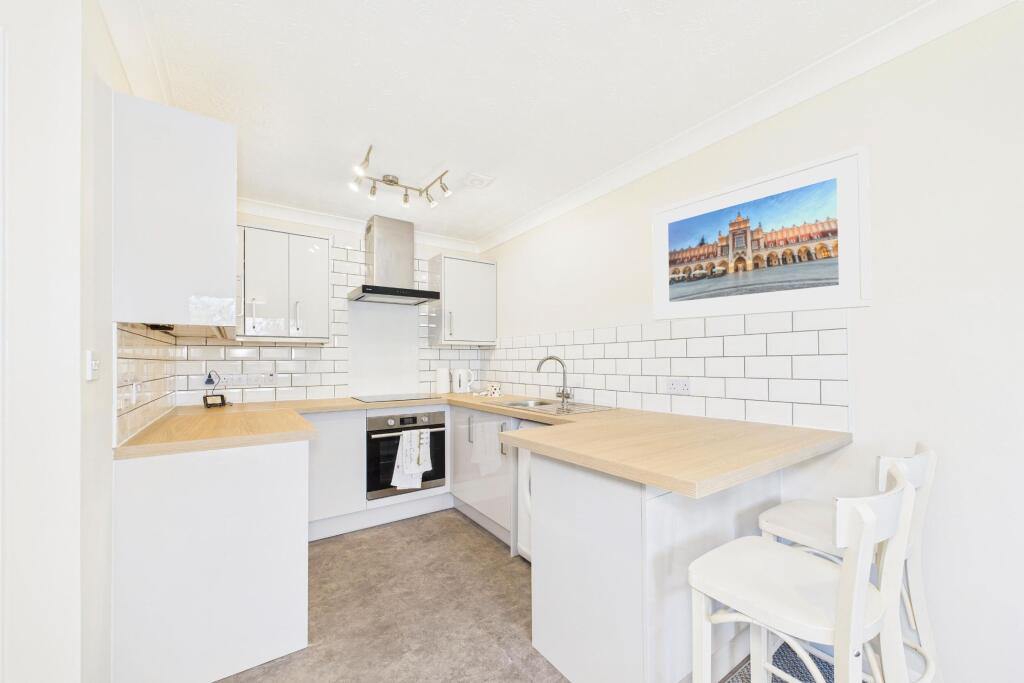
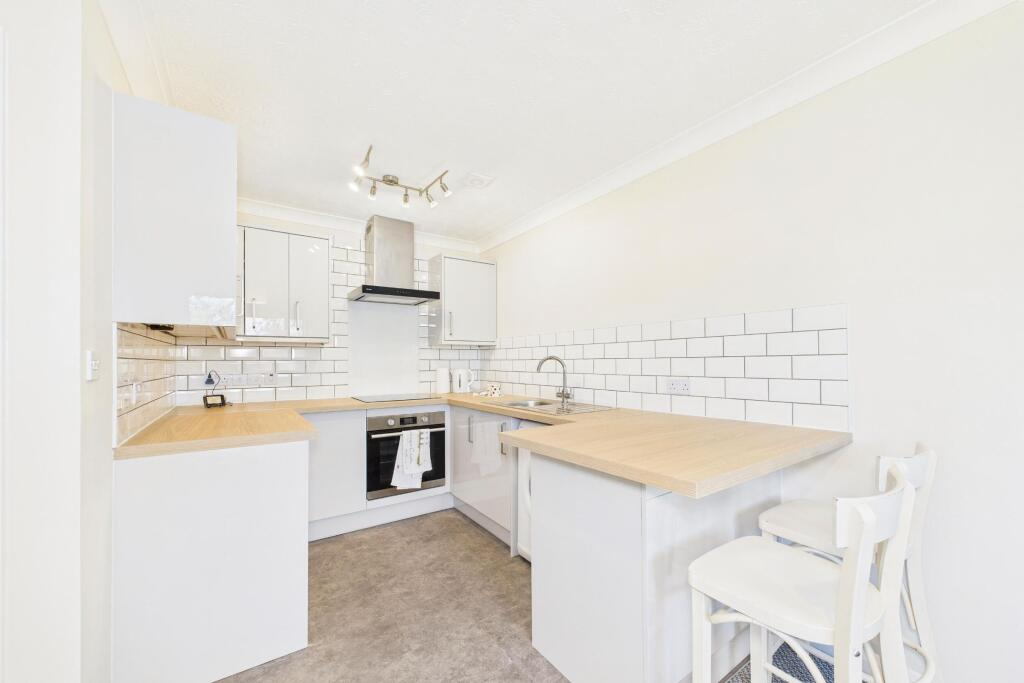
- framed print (740, 249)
